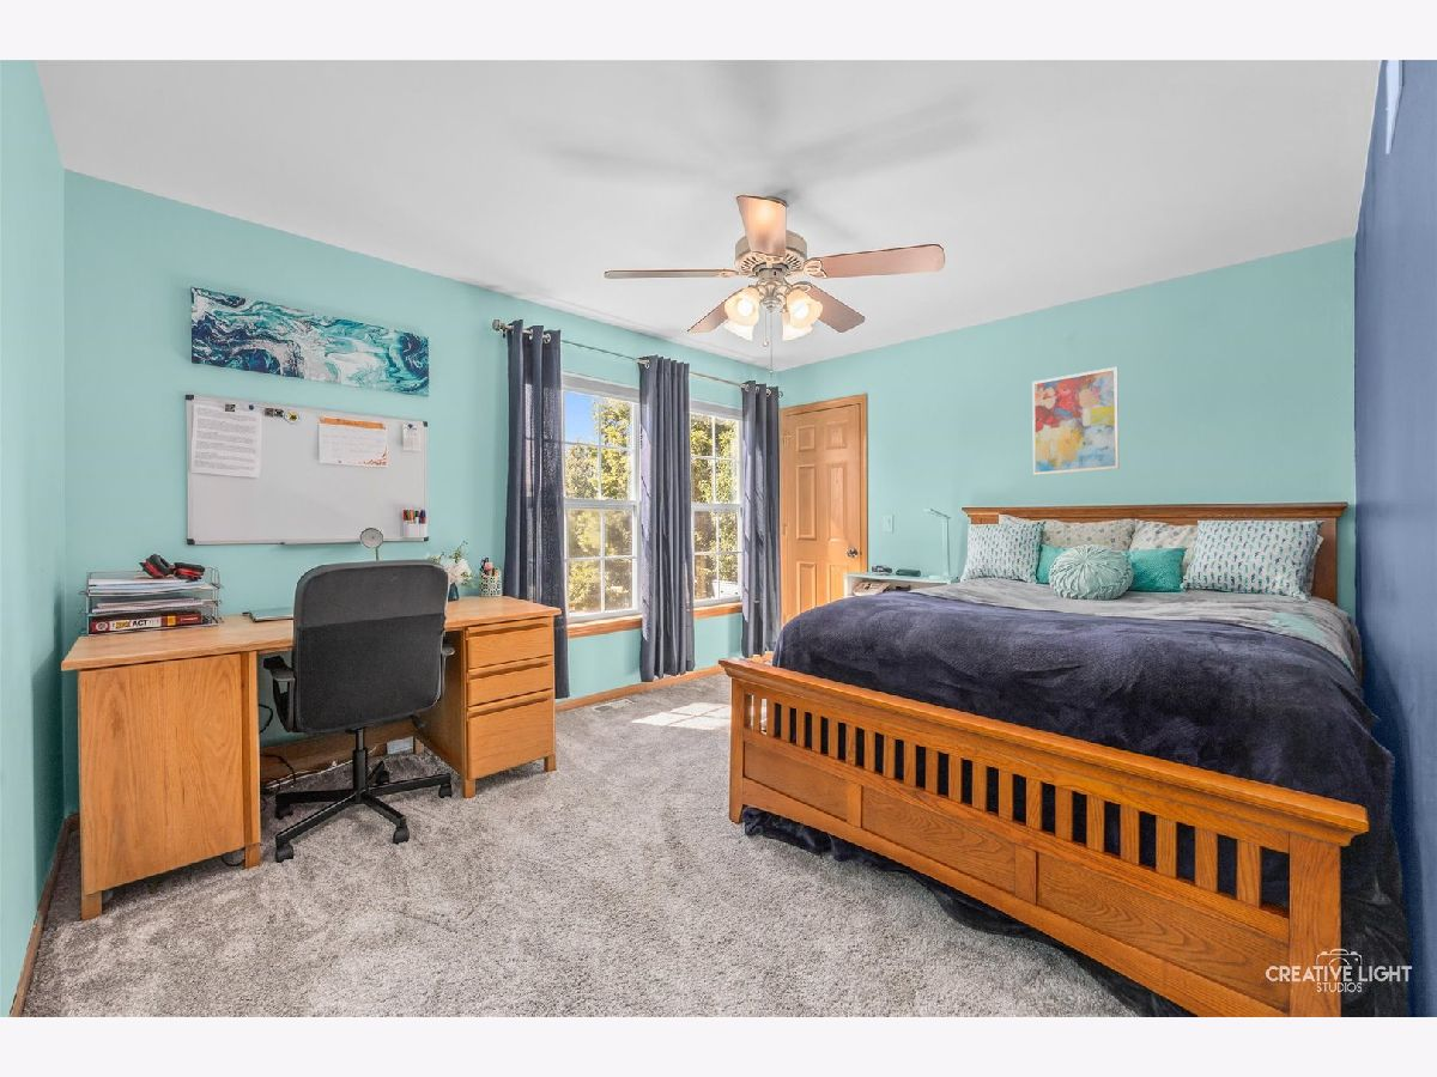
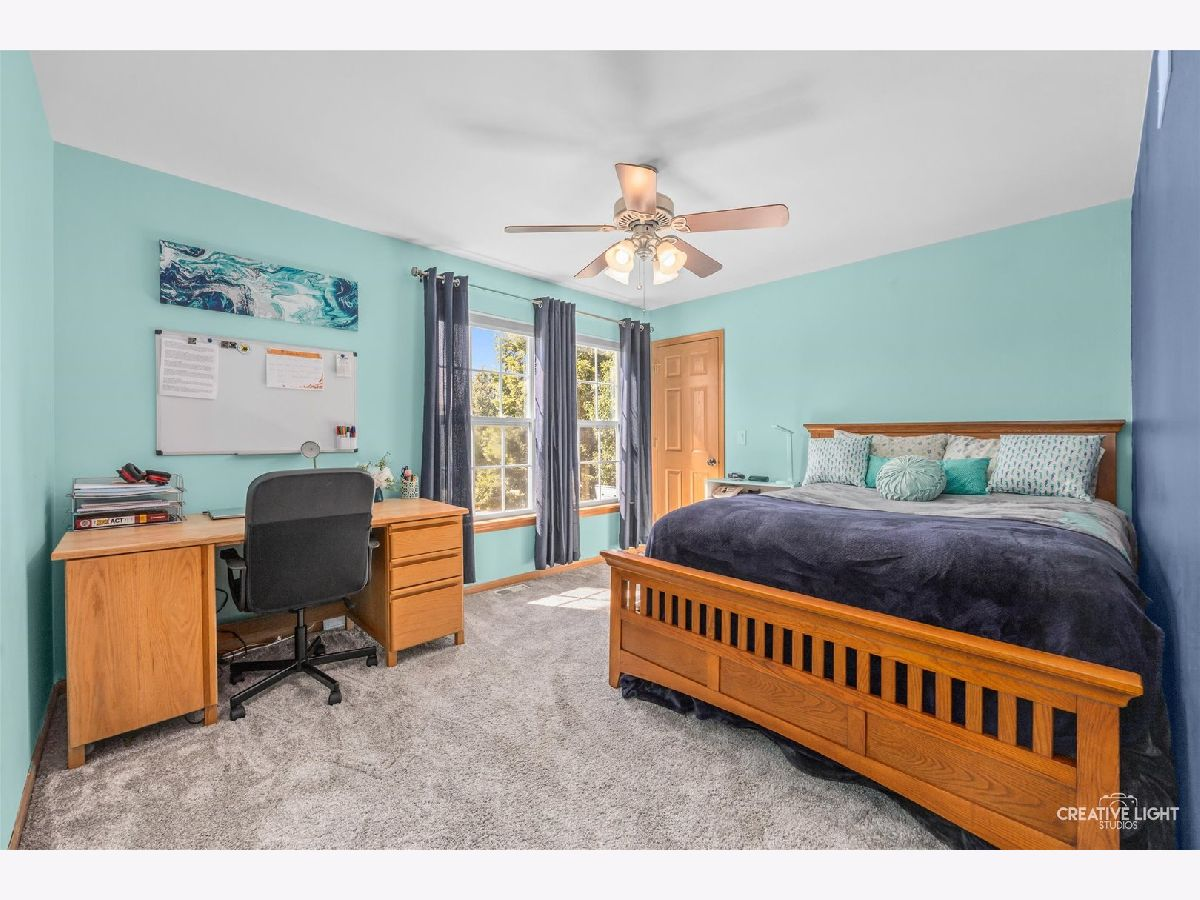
- wall art (1073, 422)
